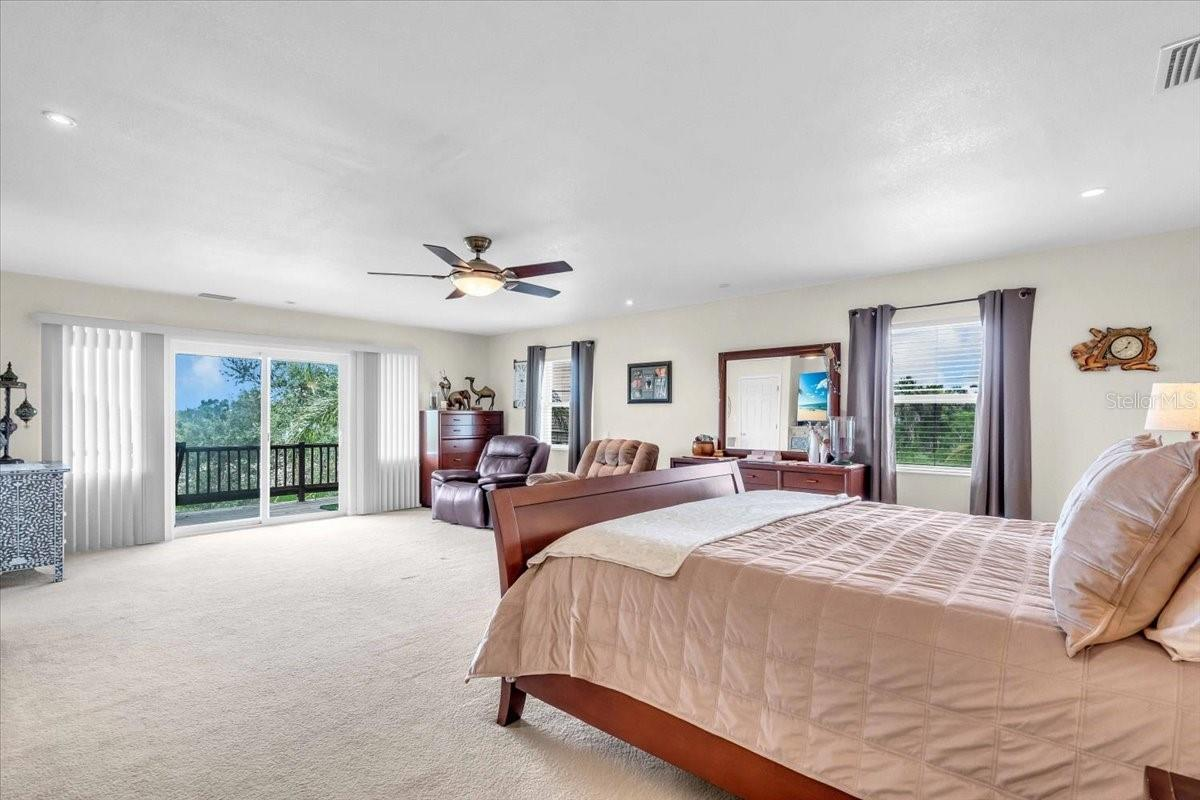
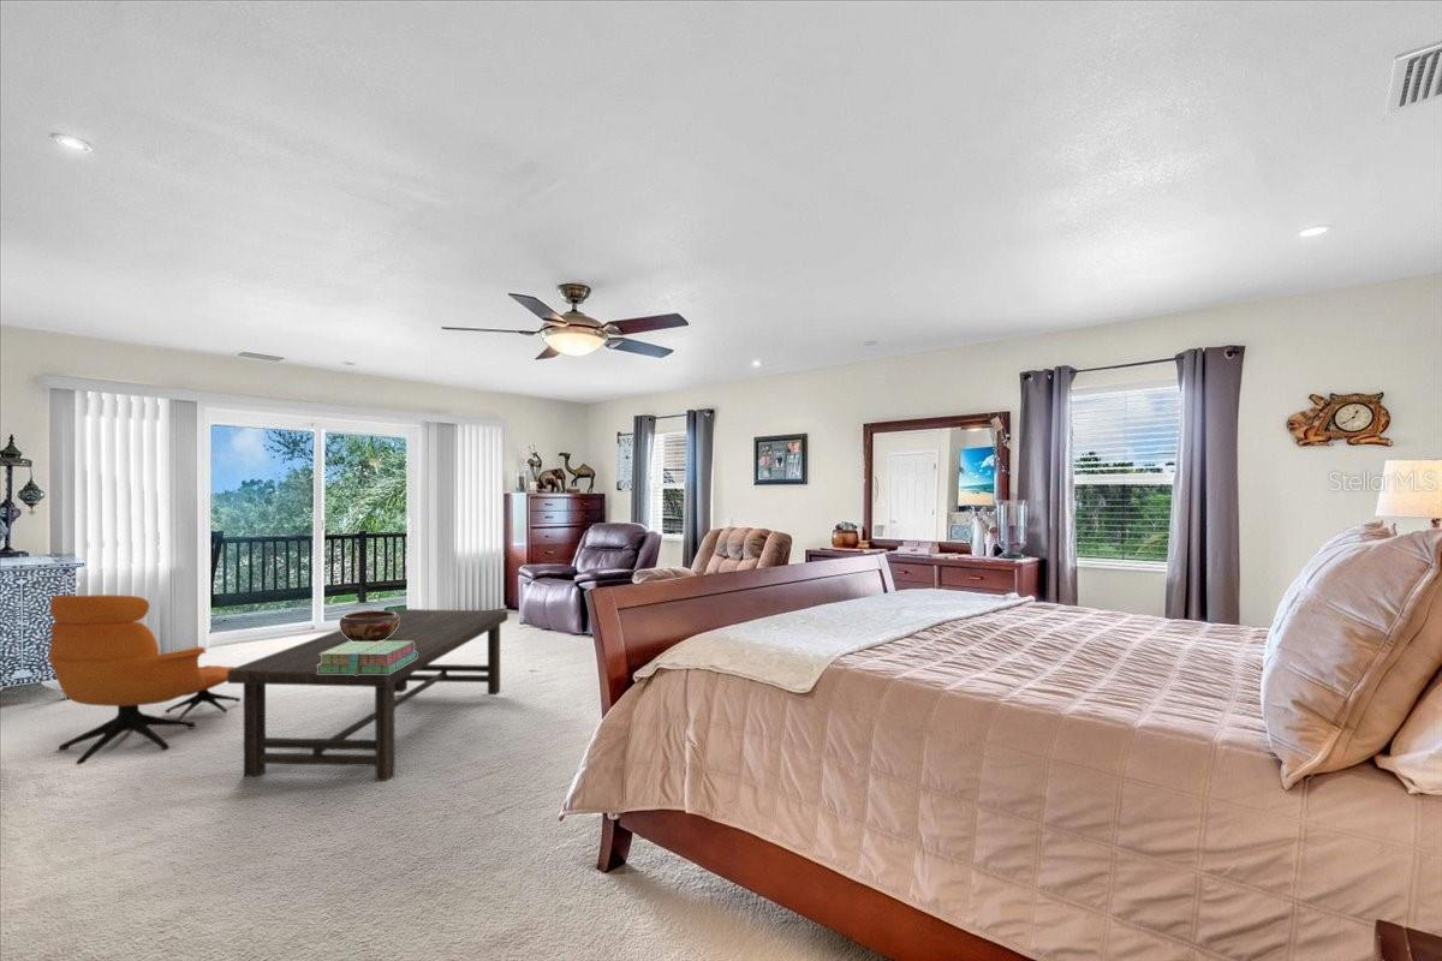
+ armchair (159, 655)
+ decorative bowl (369, 626)
+ stack of books (368, 656)
+ coffee table (393, 681)
